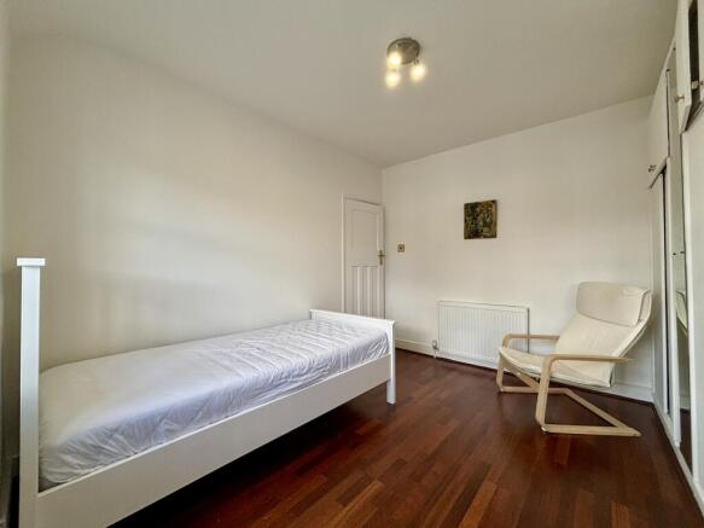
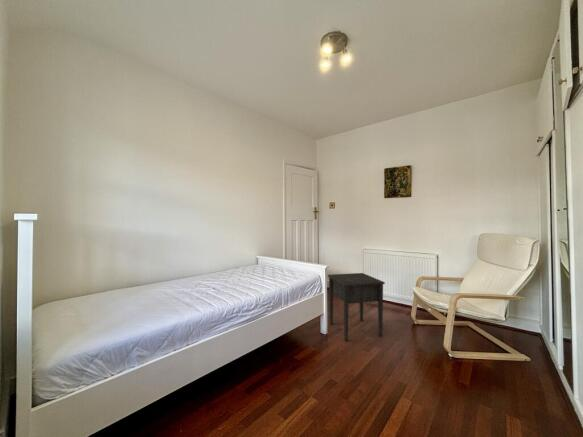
+ nightstand (354, 302)
